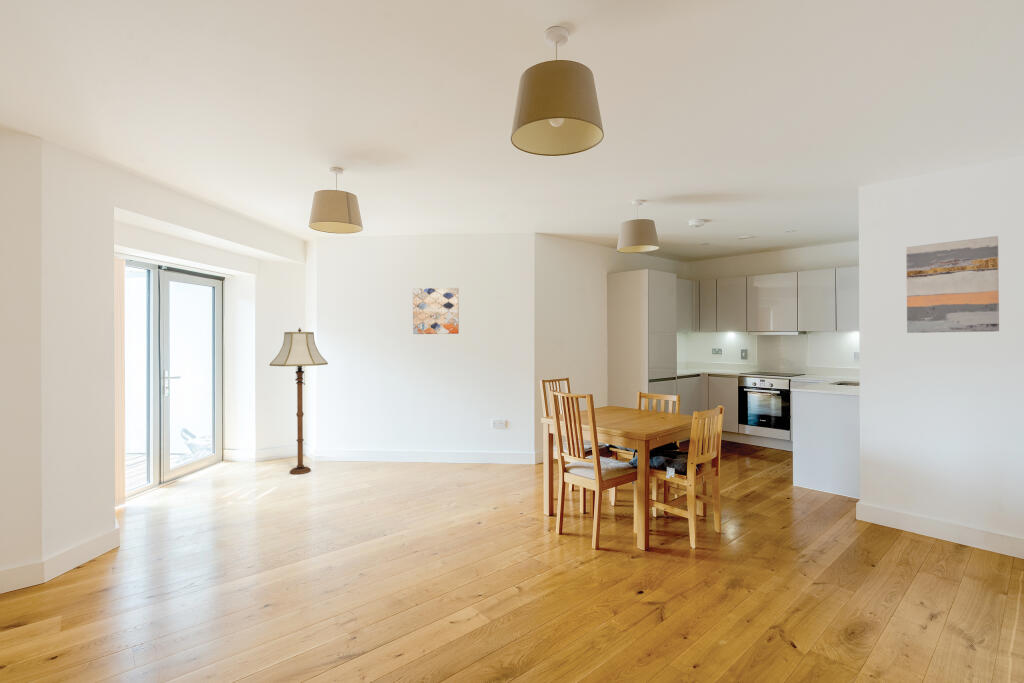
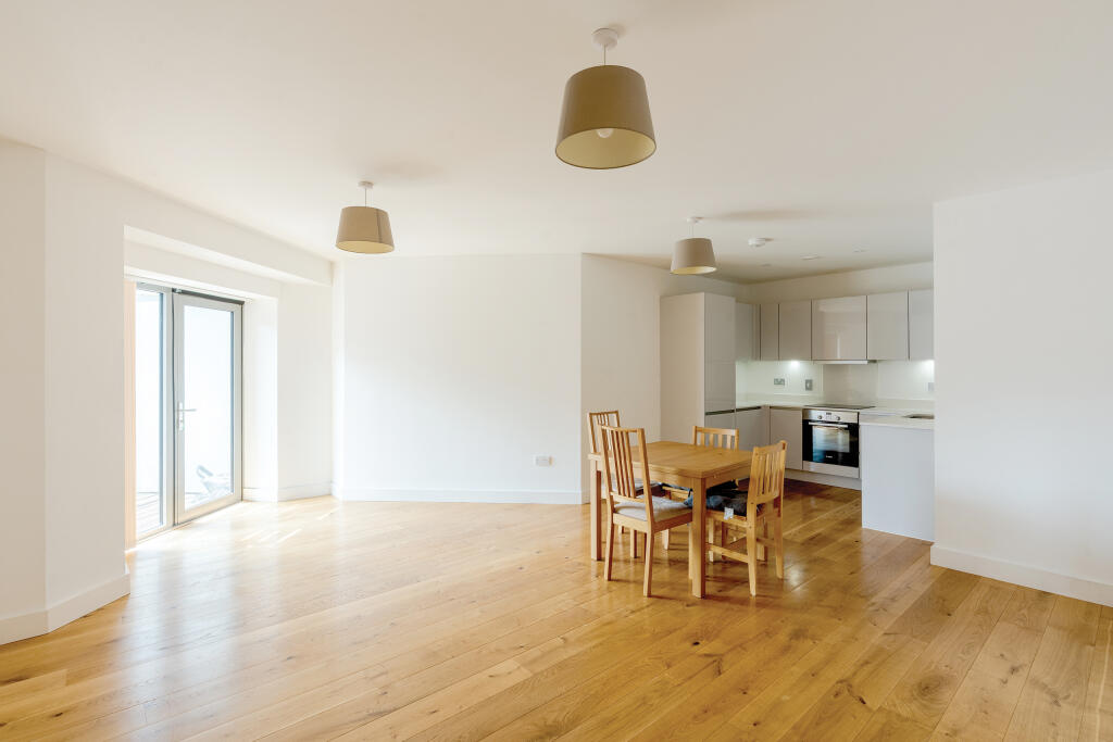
- floor lamp (299, 399)
- wall art (435, 311)
- wall art (950, 287)
